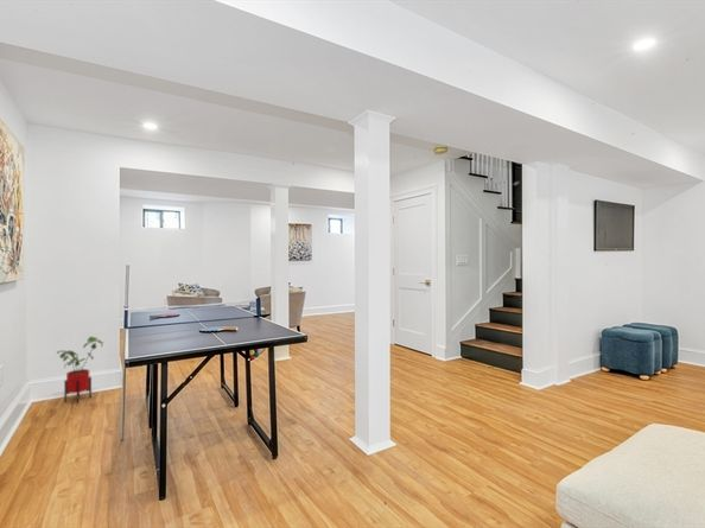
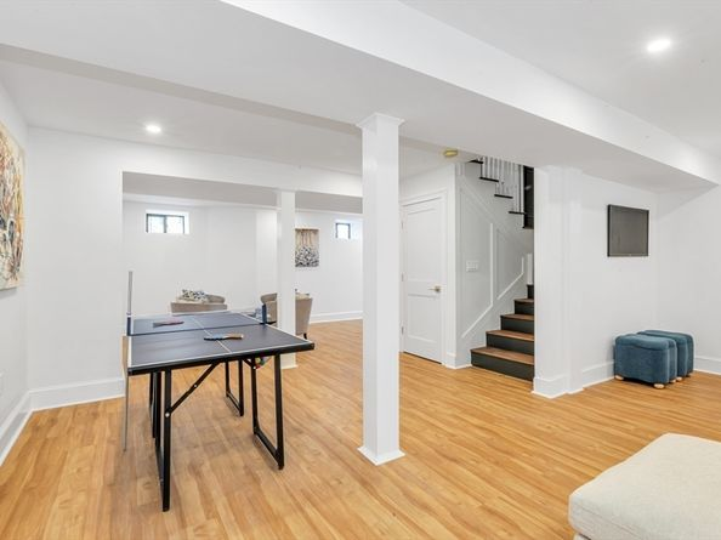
- house plant (81, 369)
